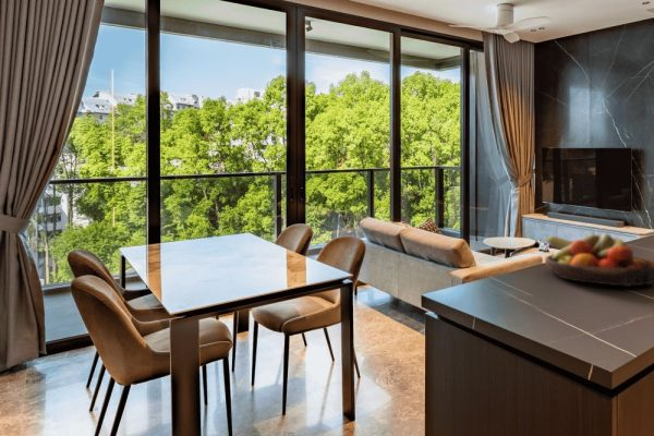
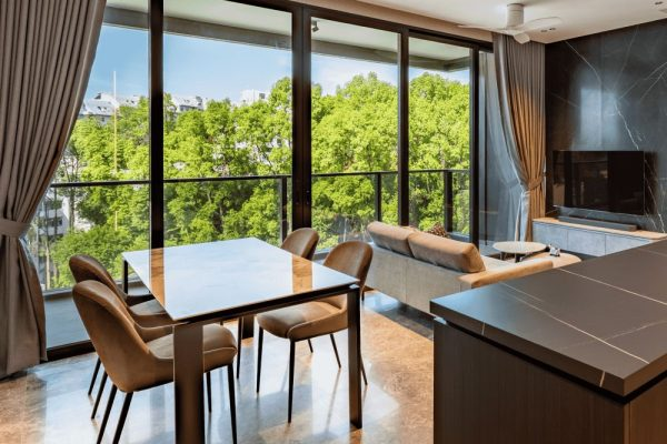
- fruit bowl (598, 256)
